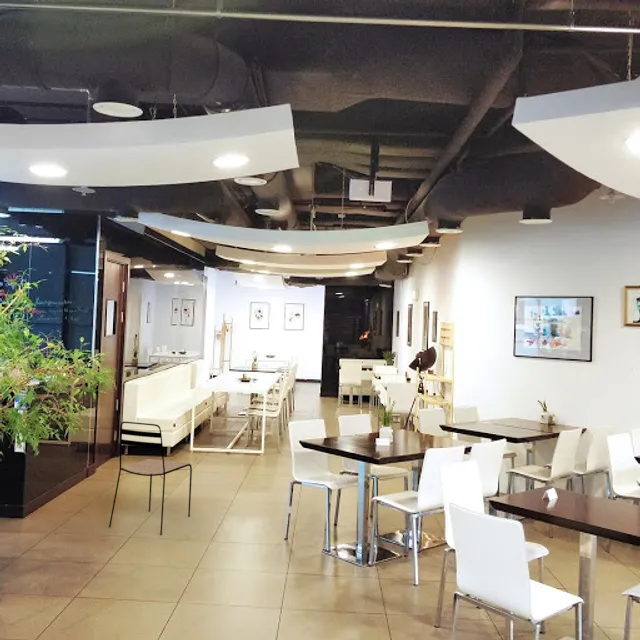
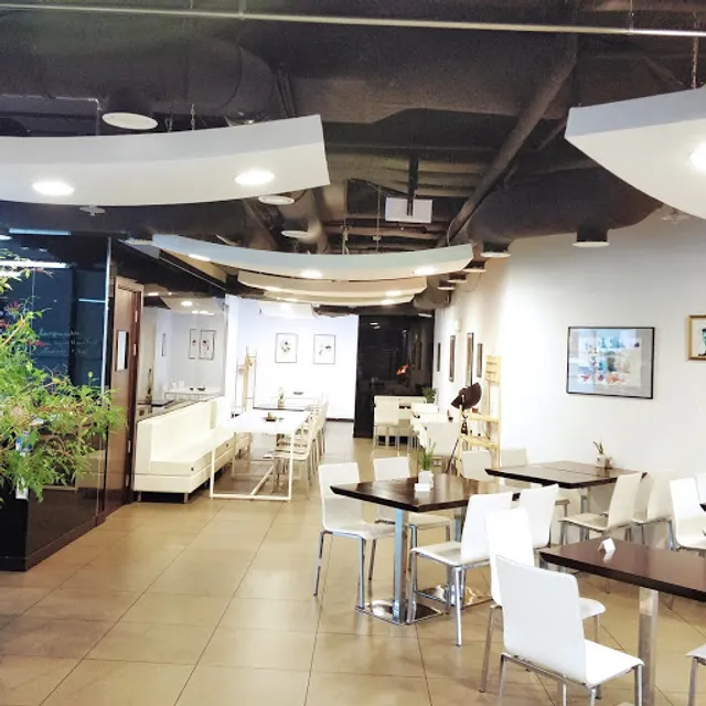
- dining chair (154, 470)
